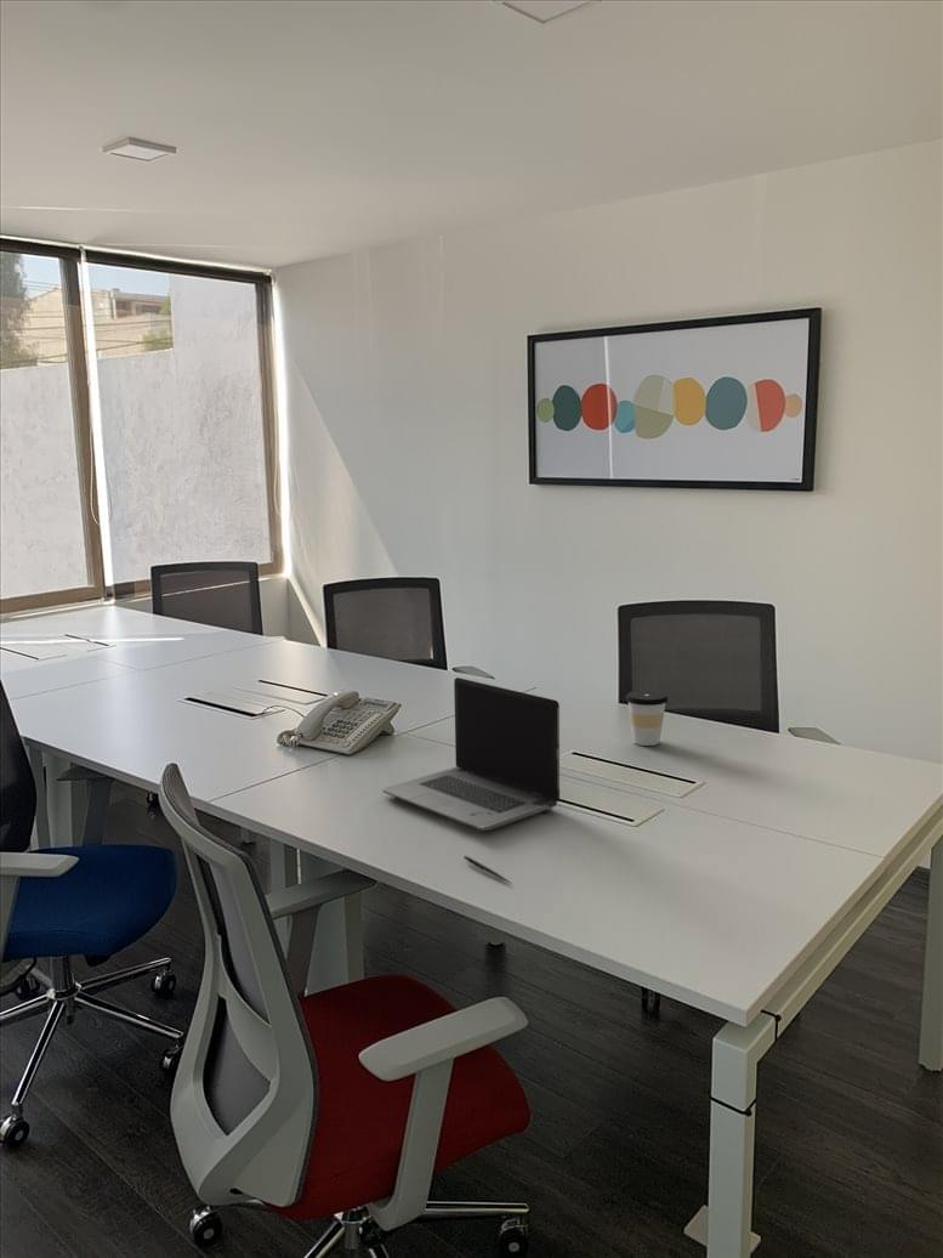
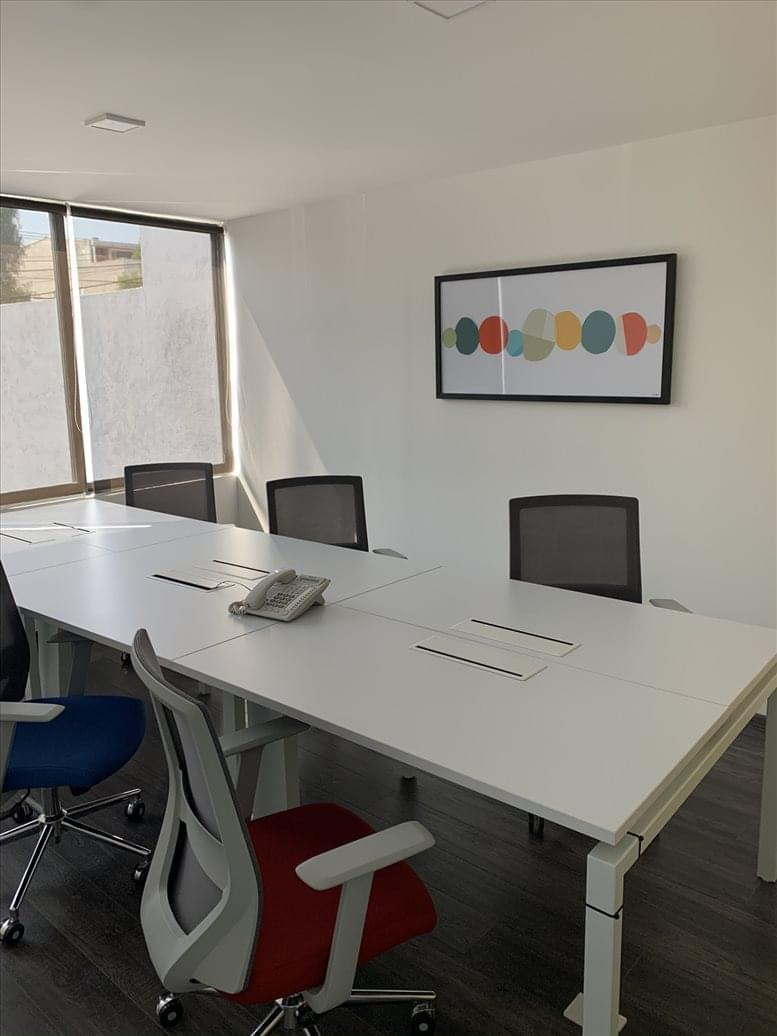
- coffee cup (646, 718)
- pen (487, 869)
- laptop computer (467, 750)
